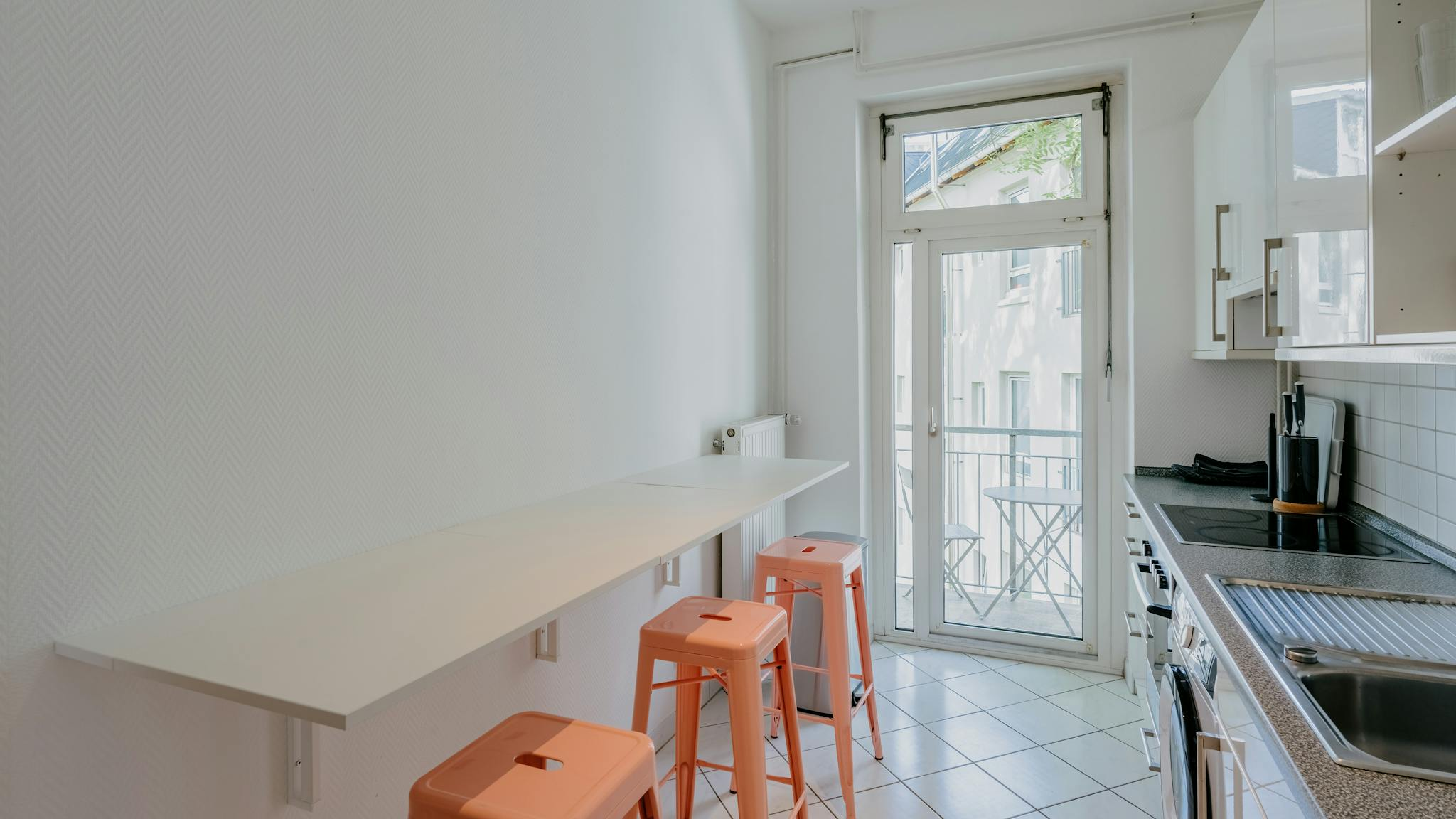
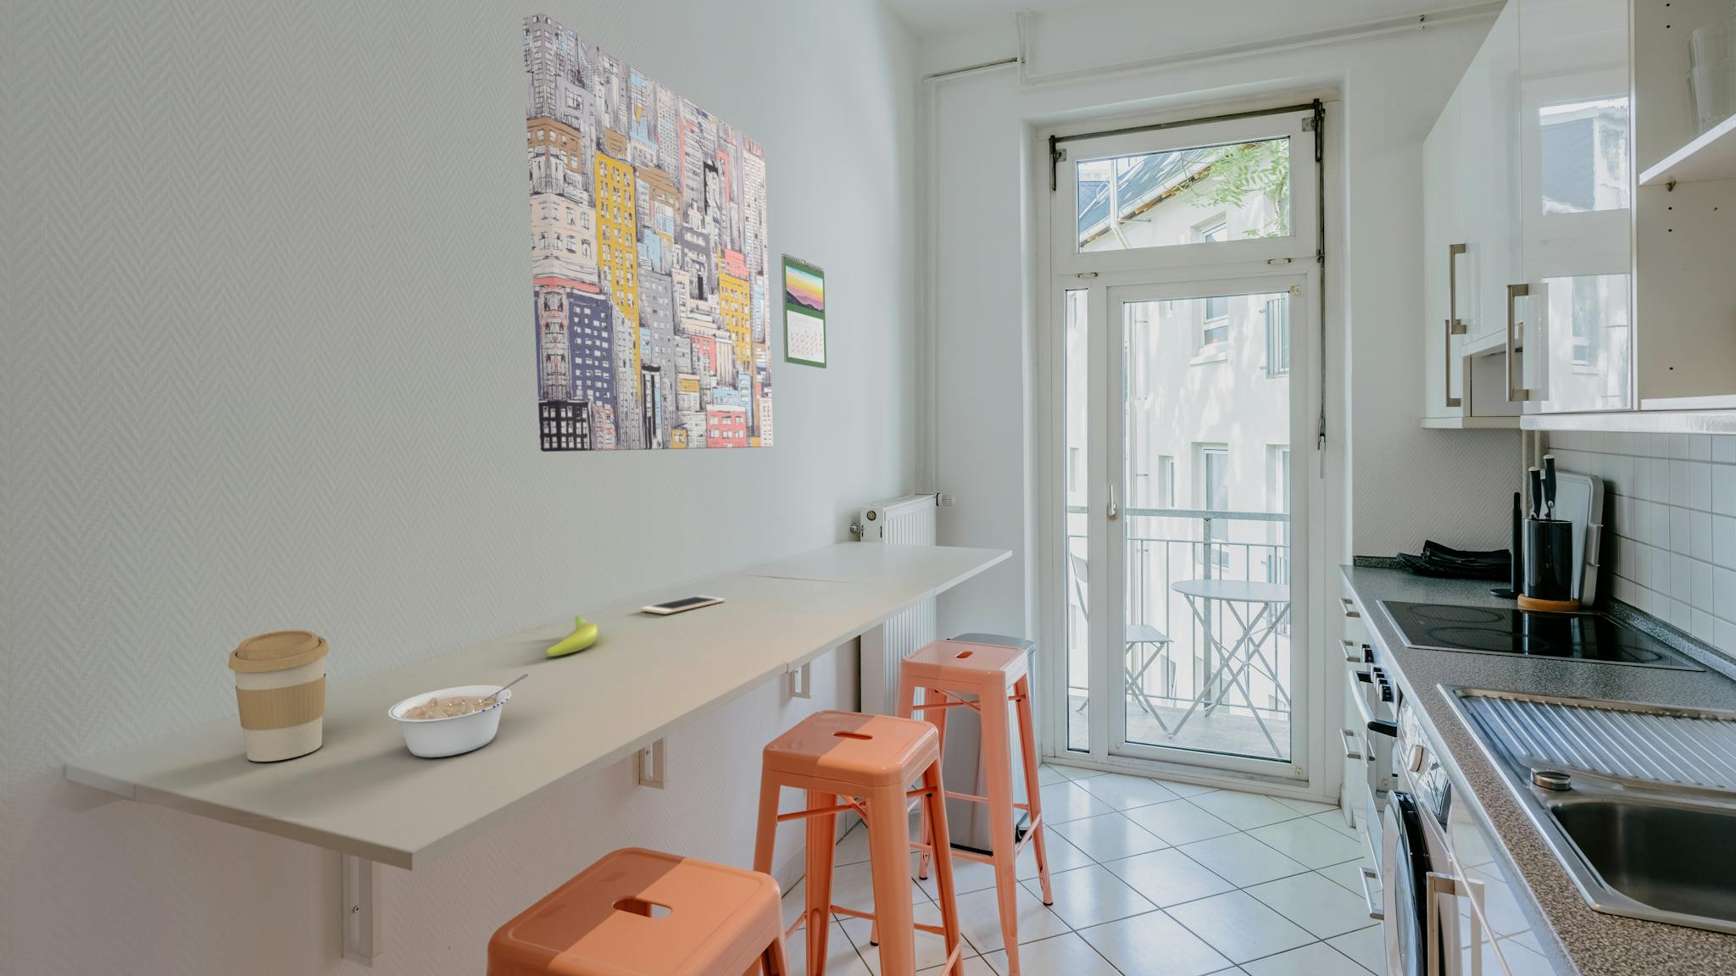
+ cell phone (683, 604)
+ banana (576, 634)
+ wall art (671, 272)
+ calendar (805, 312)
+ legume (454, 716)
+ coffee cup (281, 694)
